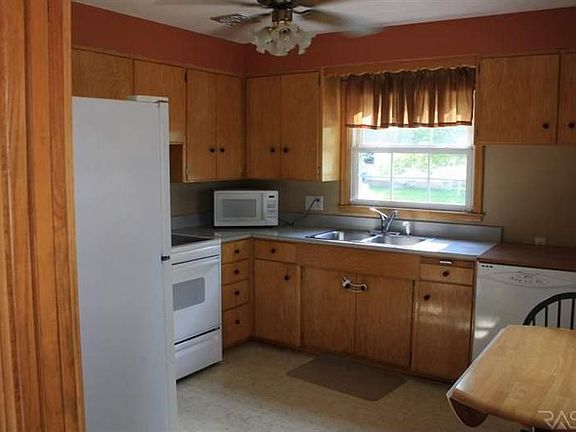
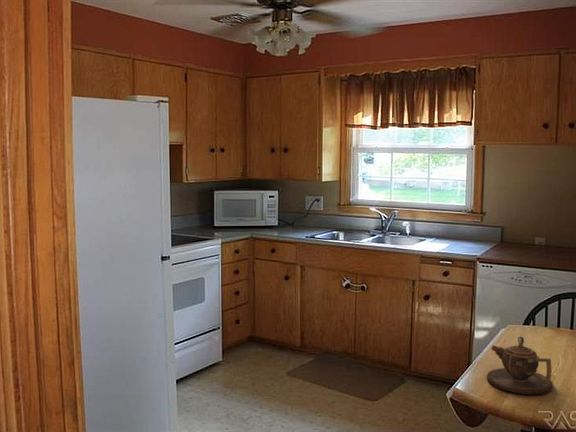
+ teapot (520, 359)
